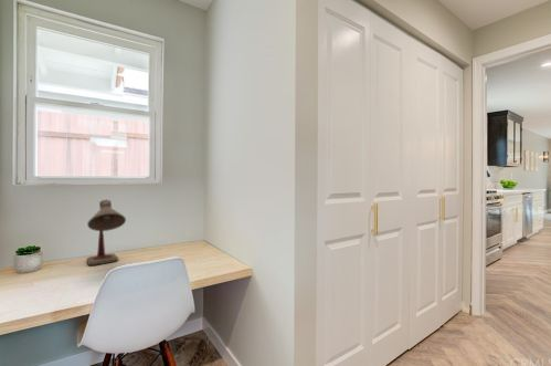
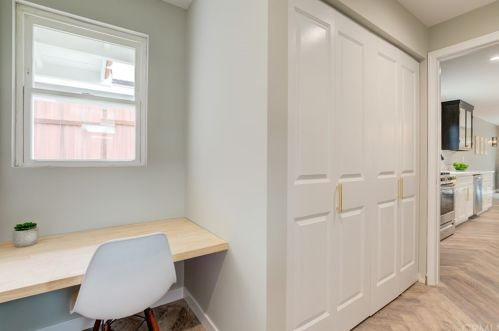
- desk lamp (104, 230)
